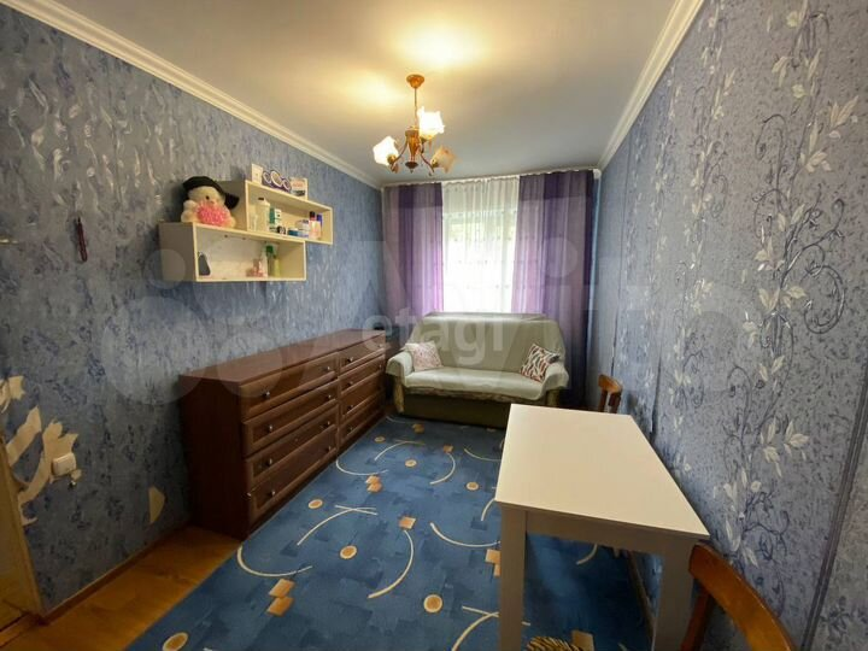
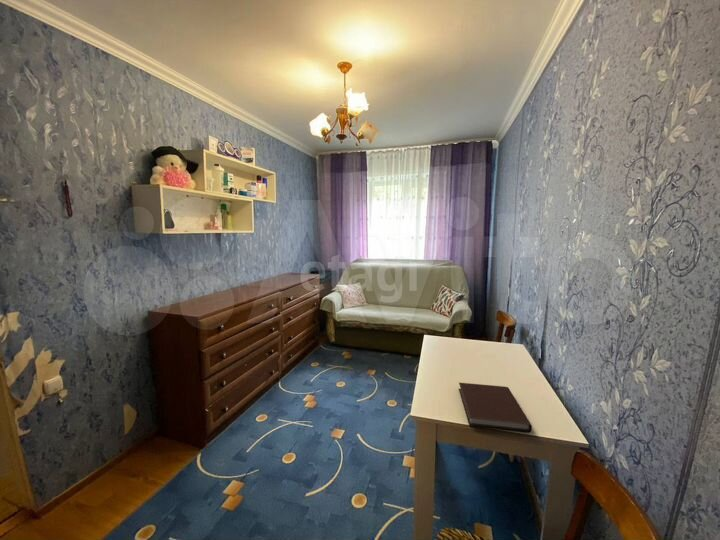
+ notebook (490, 404)
